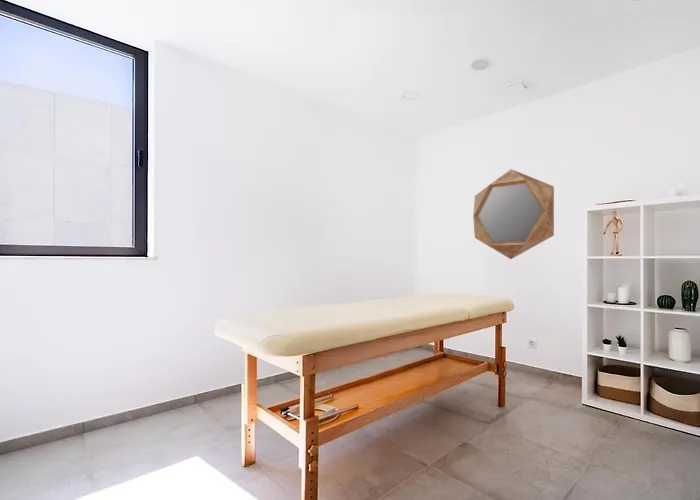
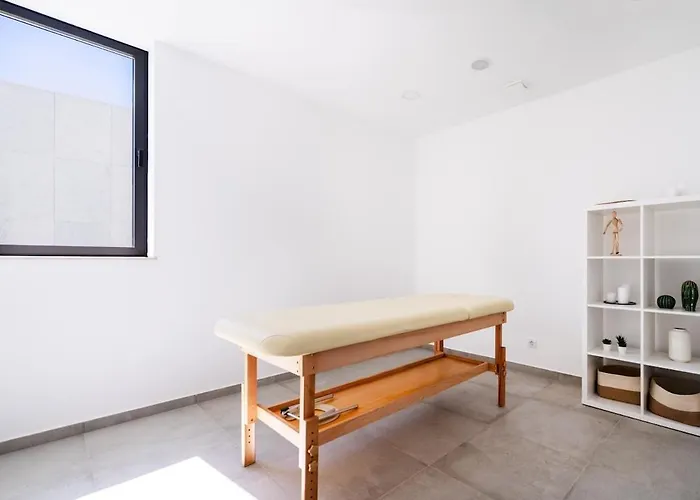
- home mirror (509, 213)
